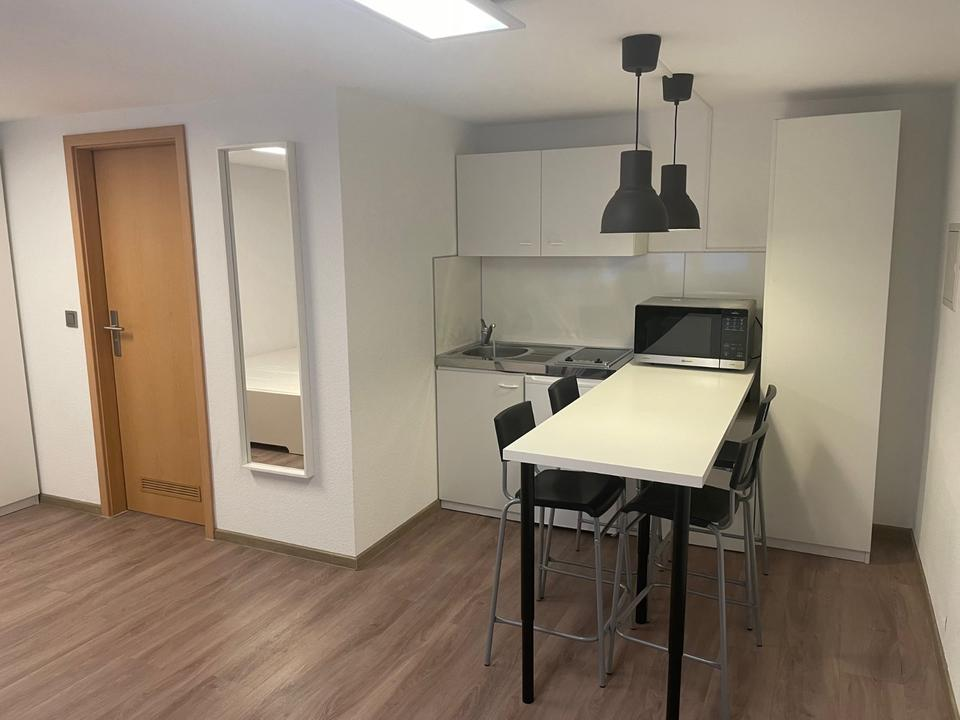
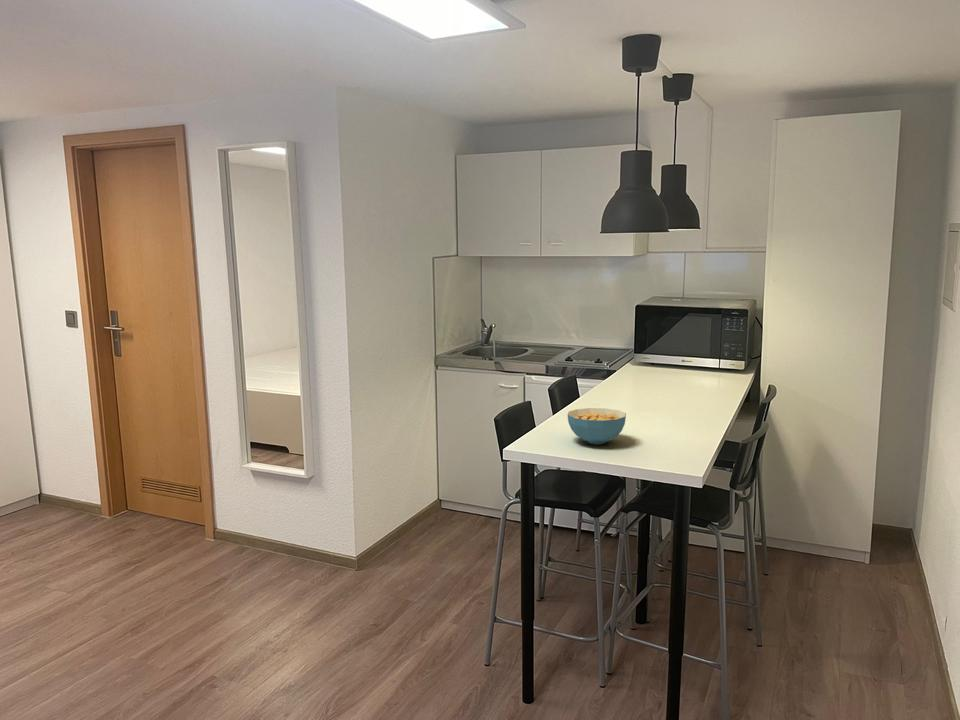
+ cereal bowl (596, 428)
